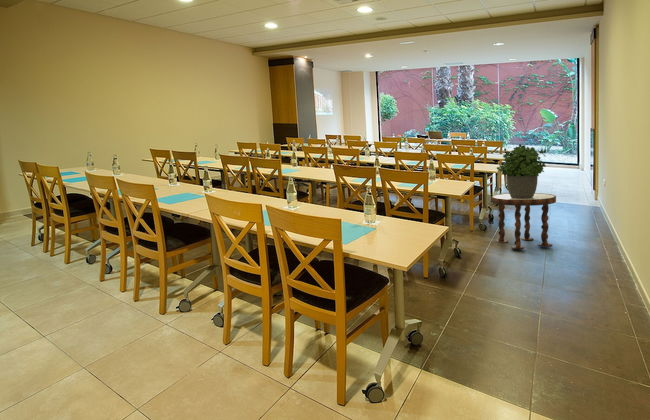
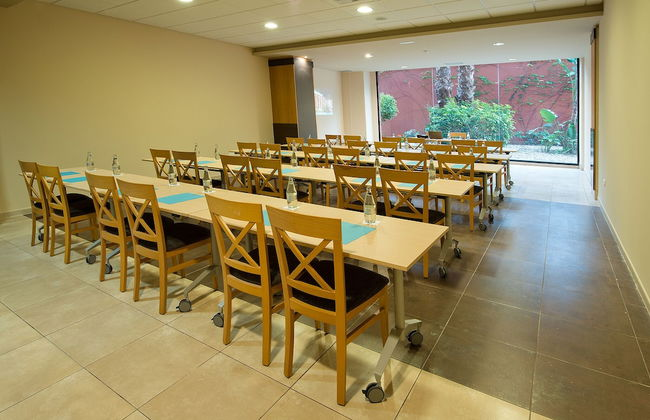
- side table (524, 219)
- potted plant (520, 170)
